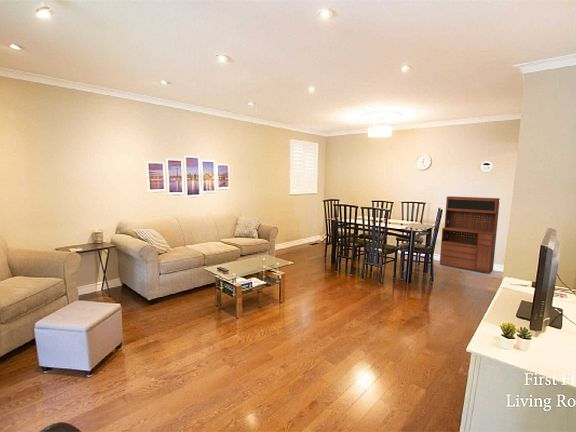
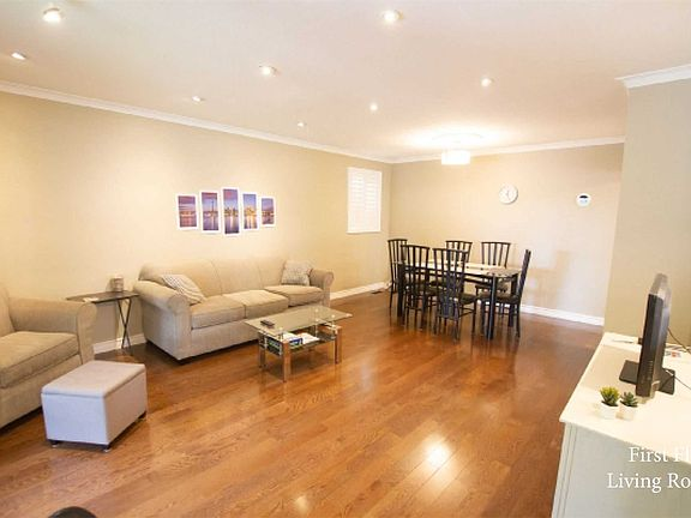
- shelving unit (468, 233)
